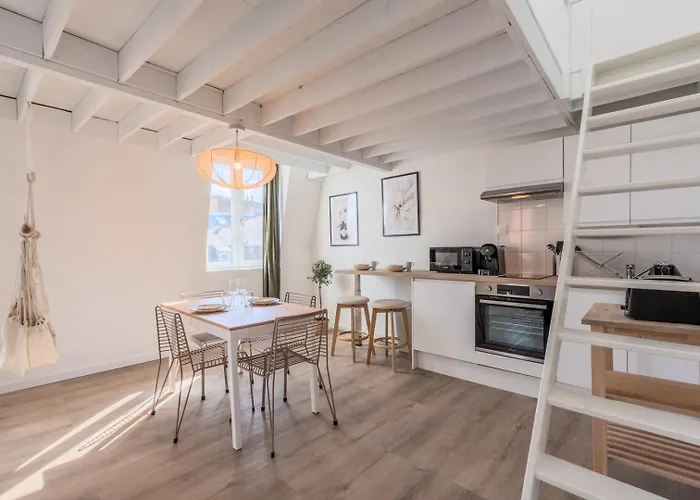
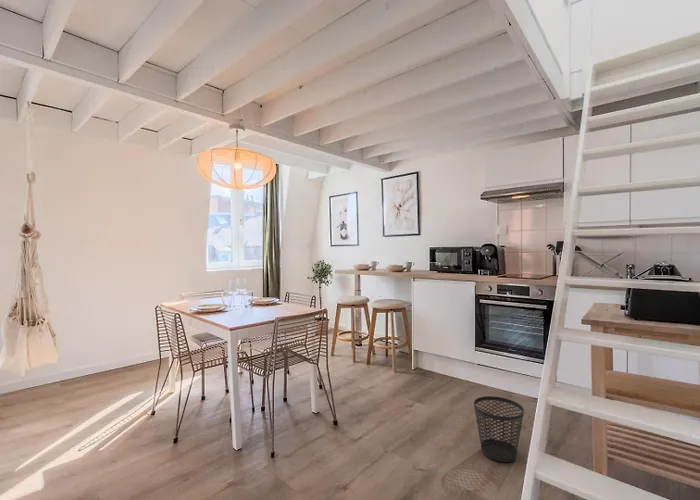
+ wastebasket (498, 429)
